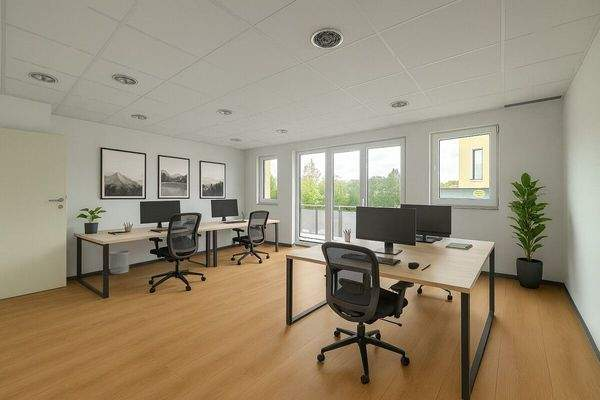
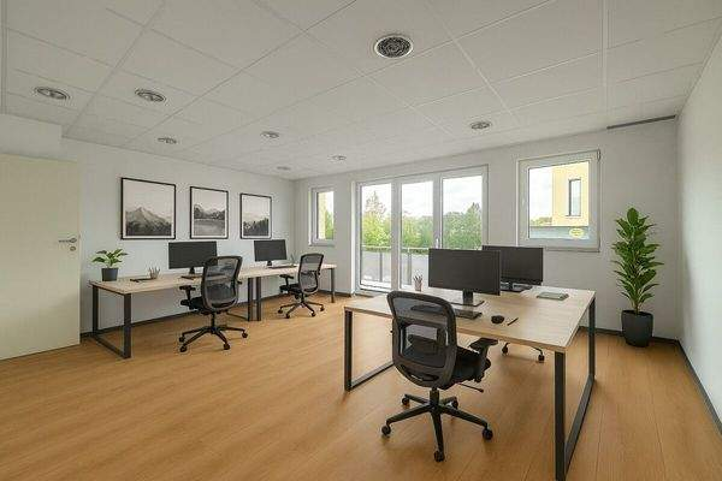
- waste bin (119, 262)
